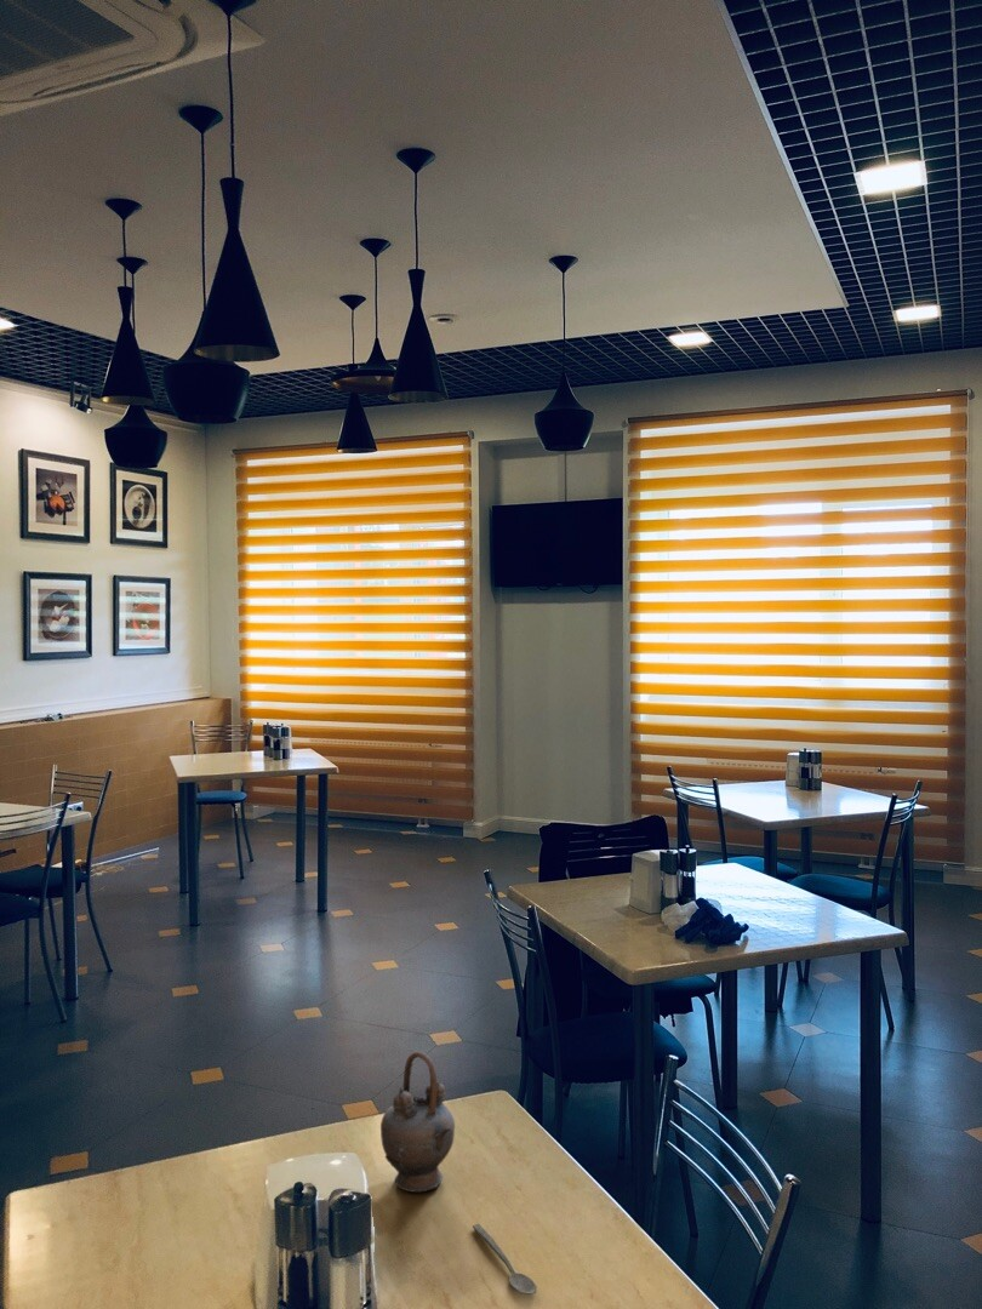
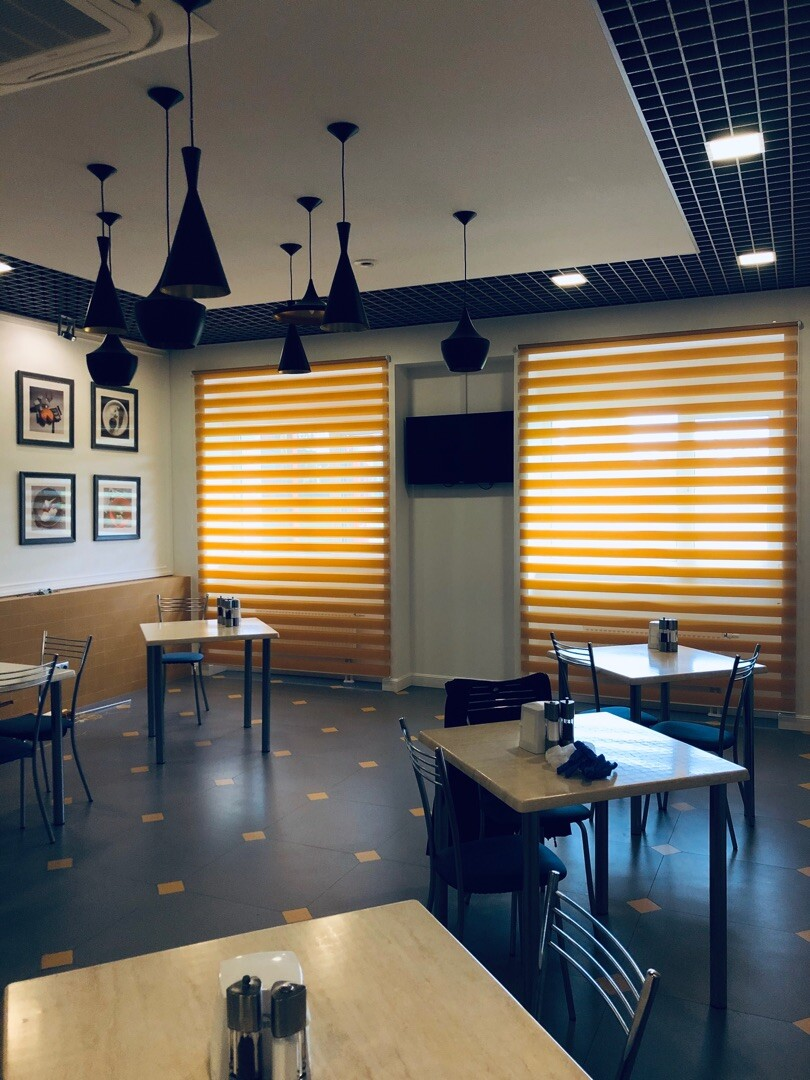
- teapot (422, 1120)
- spoon (502, 1257)
